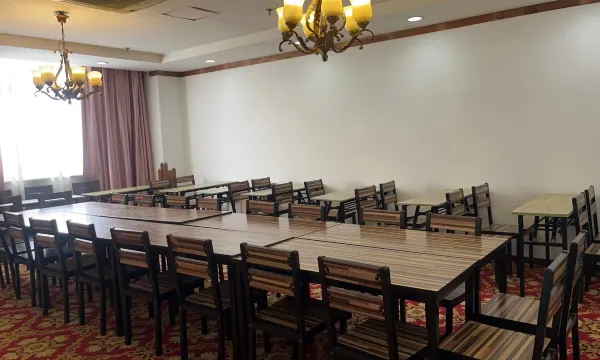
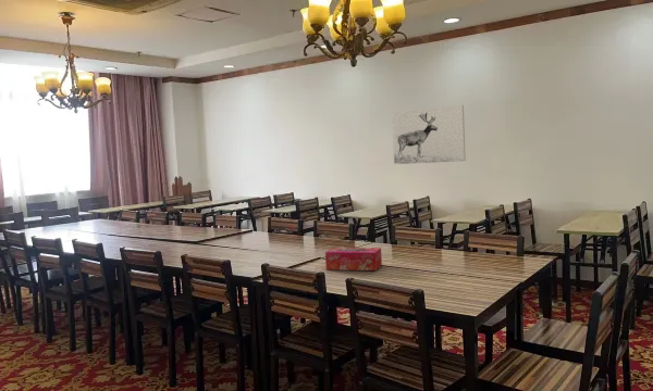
+ wall art (427, 136)
+ tissue box (354, 258)
